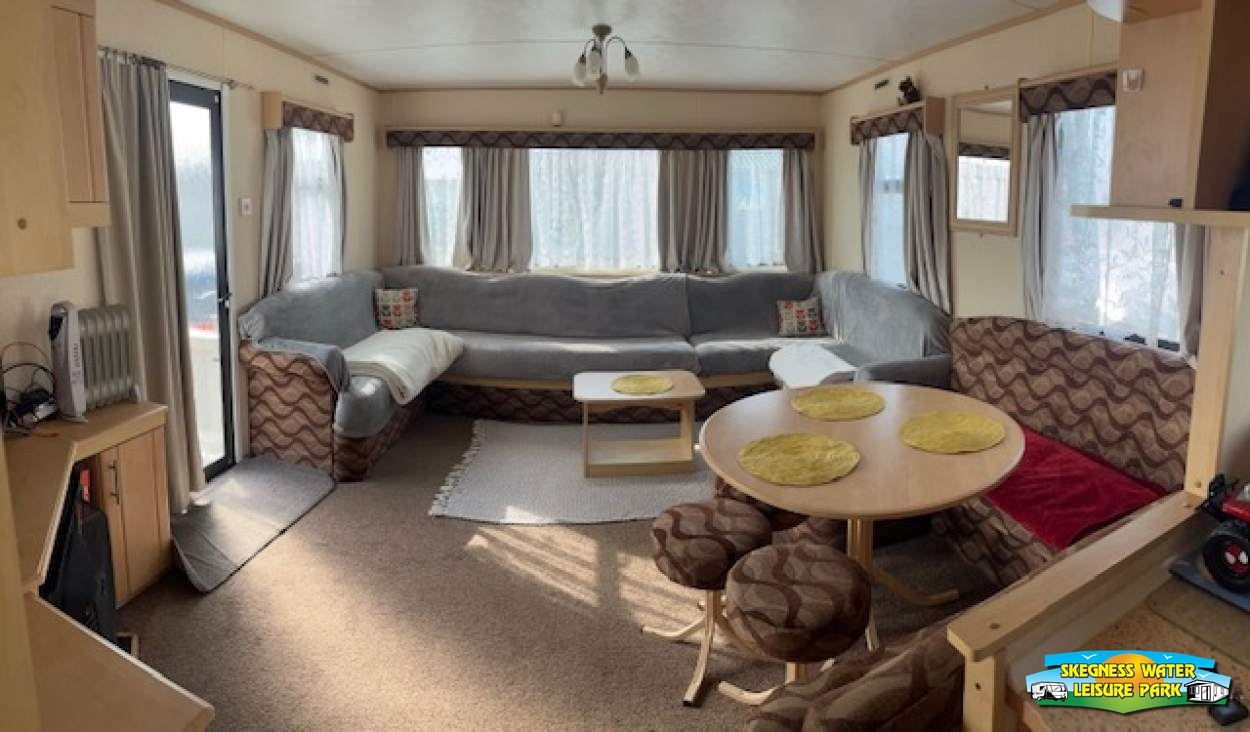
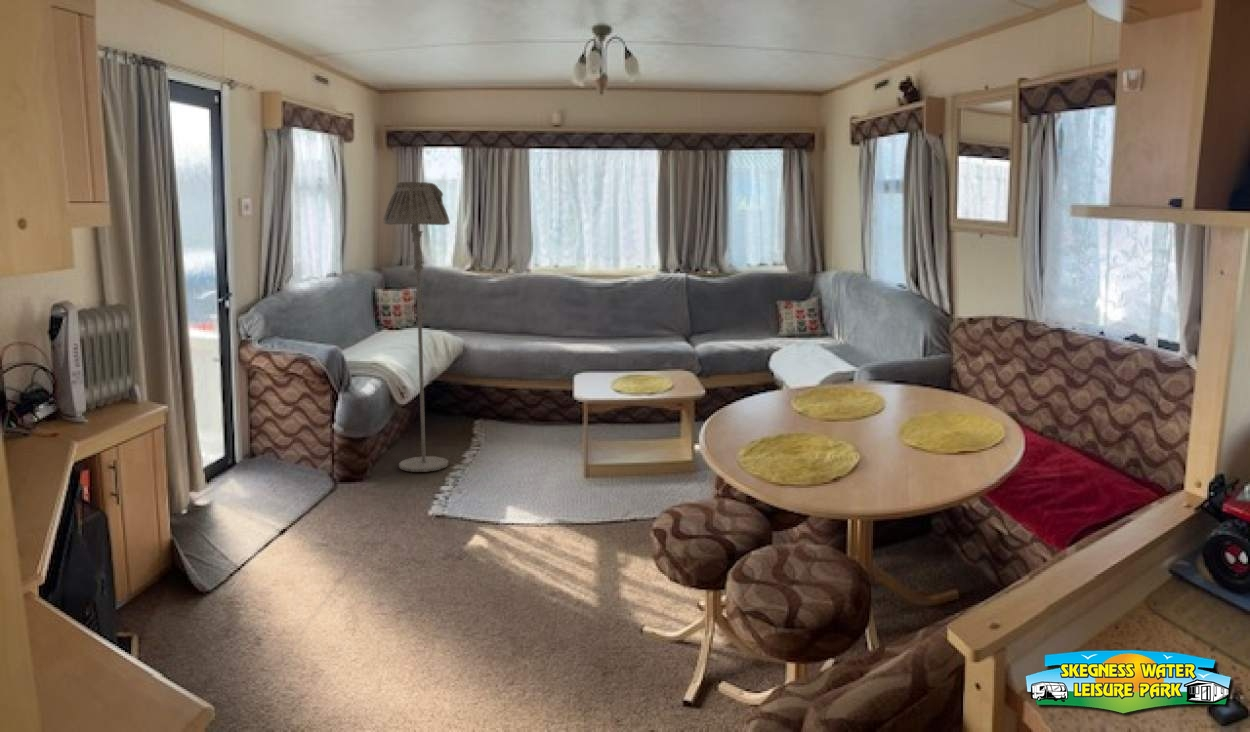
+ floor lamp (419, 327)
